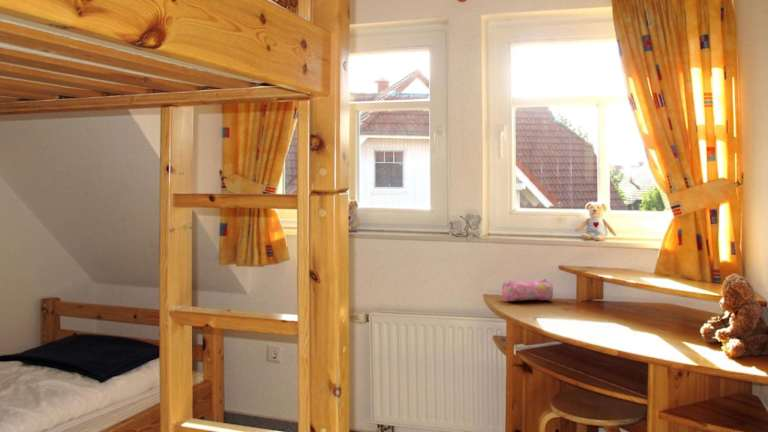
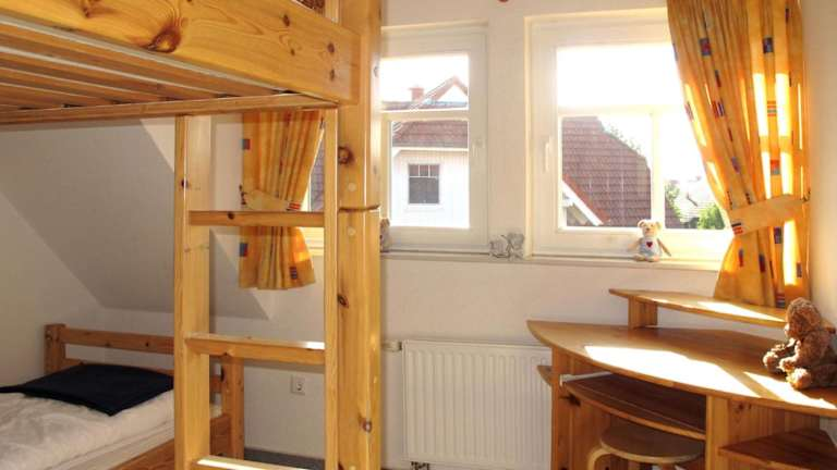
- pencil case (528, 290)
